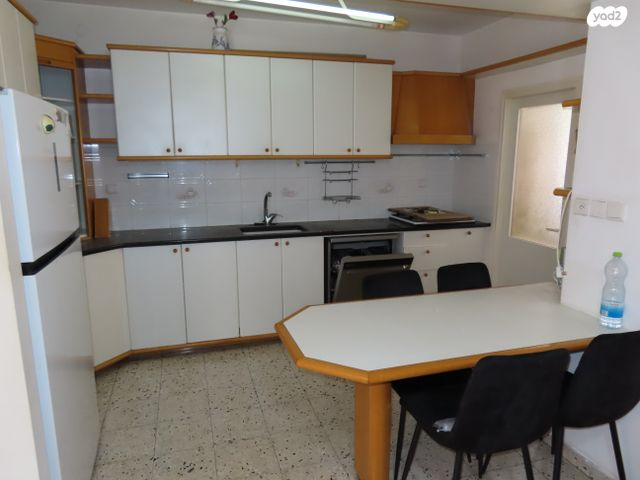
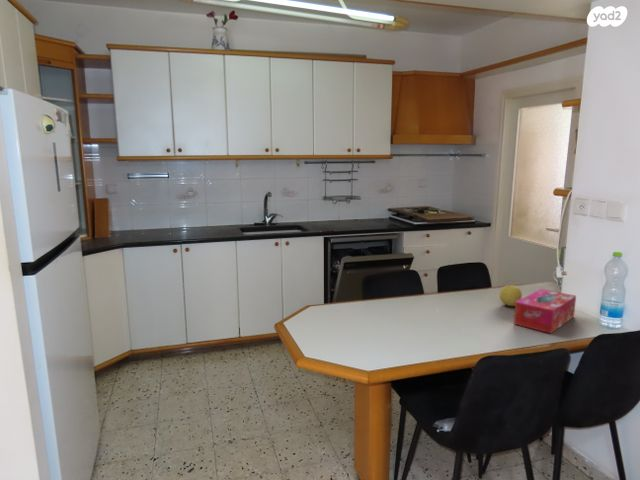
+ tissue box (545, 309)
+ fruit (510, 295)
